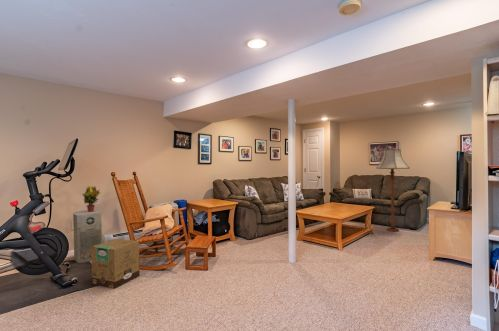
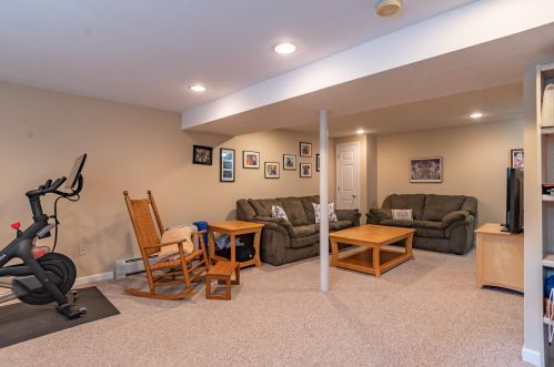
- cardboard box (116, 261)
- floor lamp (392, 188)
- potted plant (90, 198)
- air purifier (87, 234)
